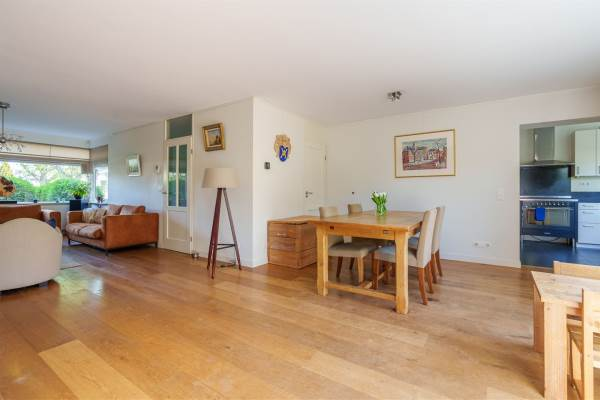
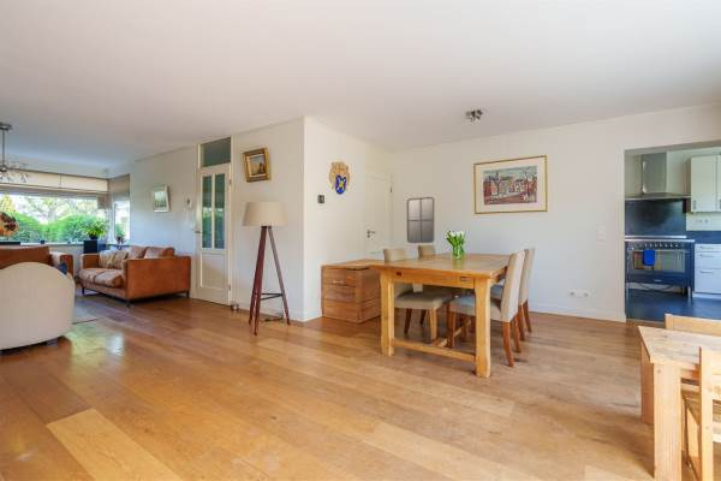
+ home mirror (419, 220)
